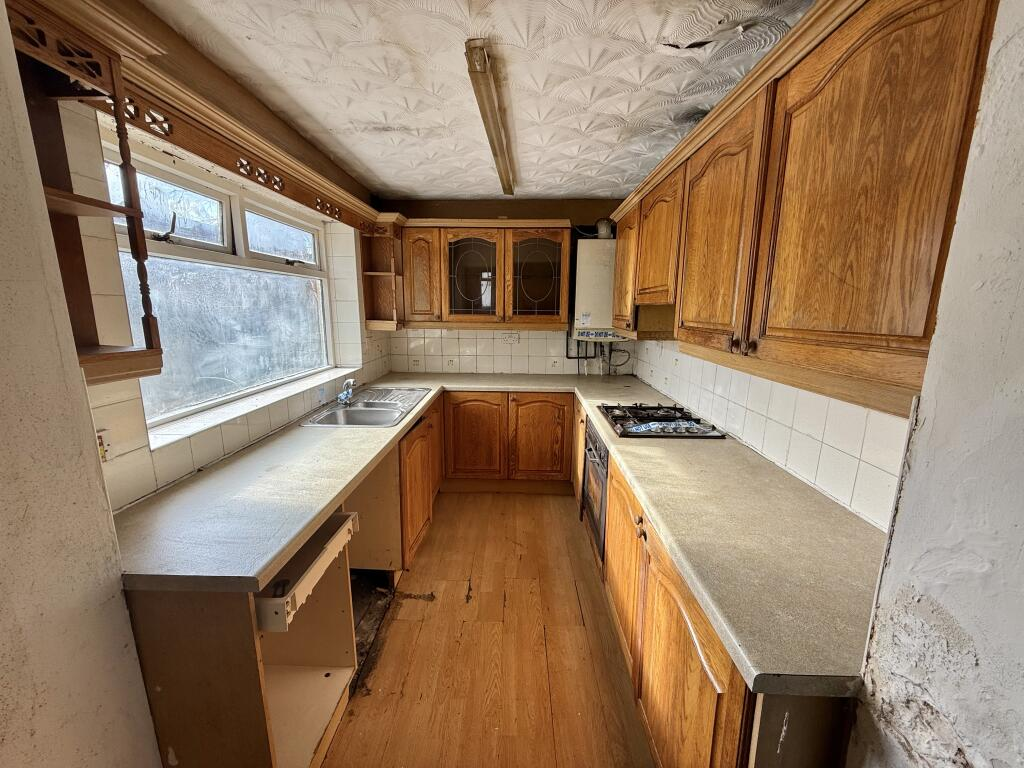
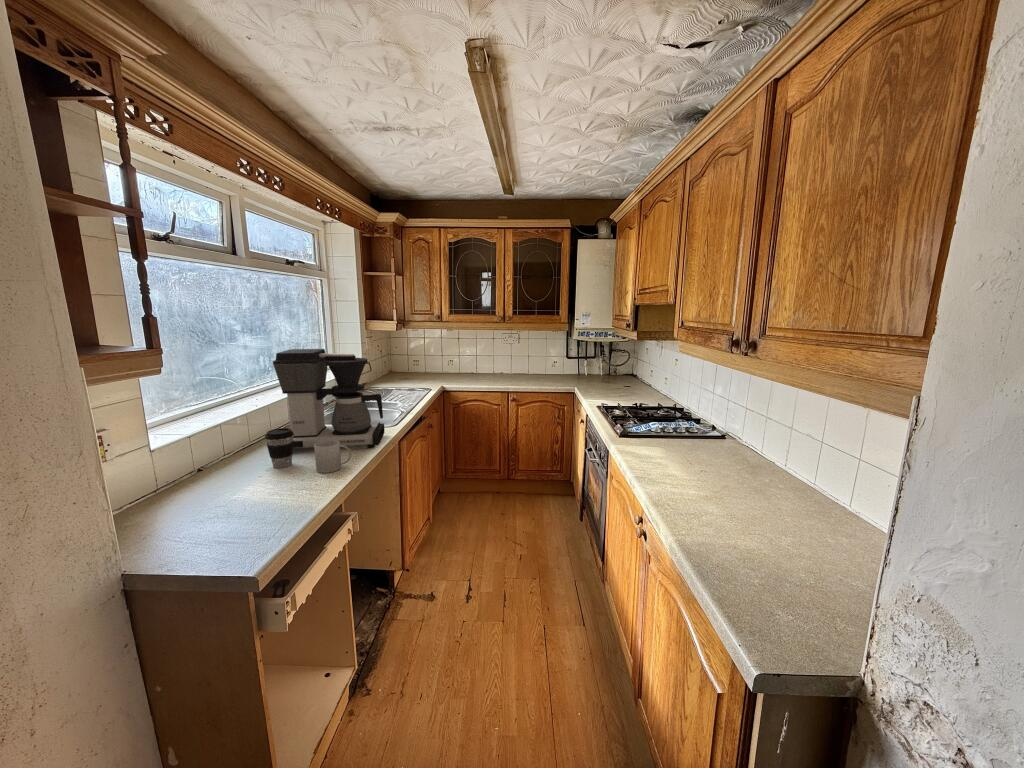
+ coffee cup (280, 448)
+ coffee maker (334, 396)
+ mug (333, 455)
